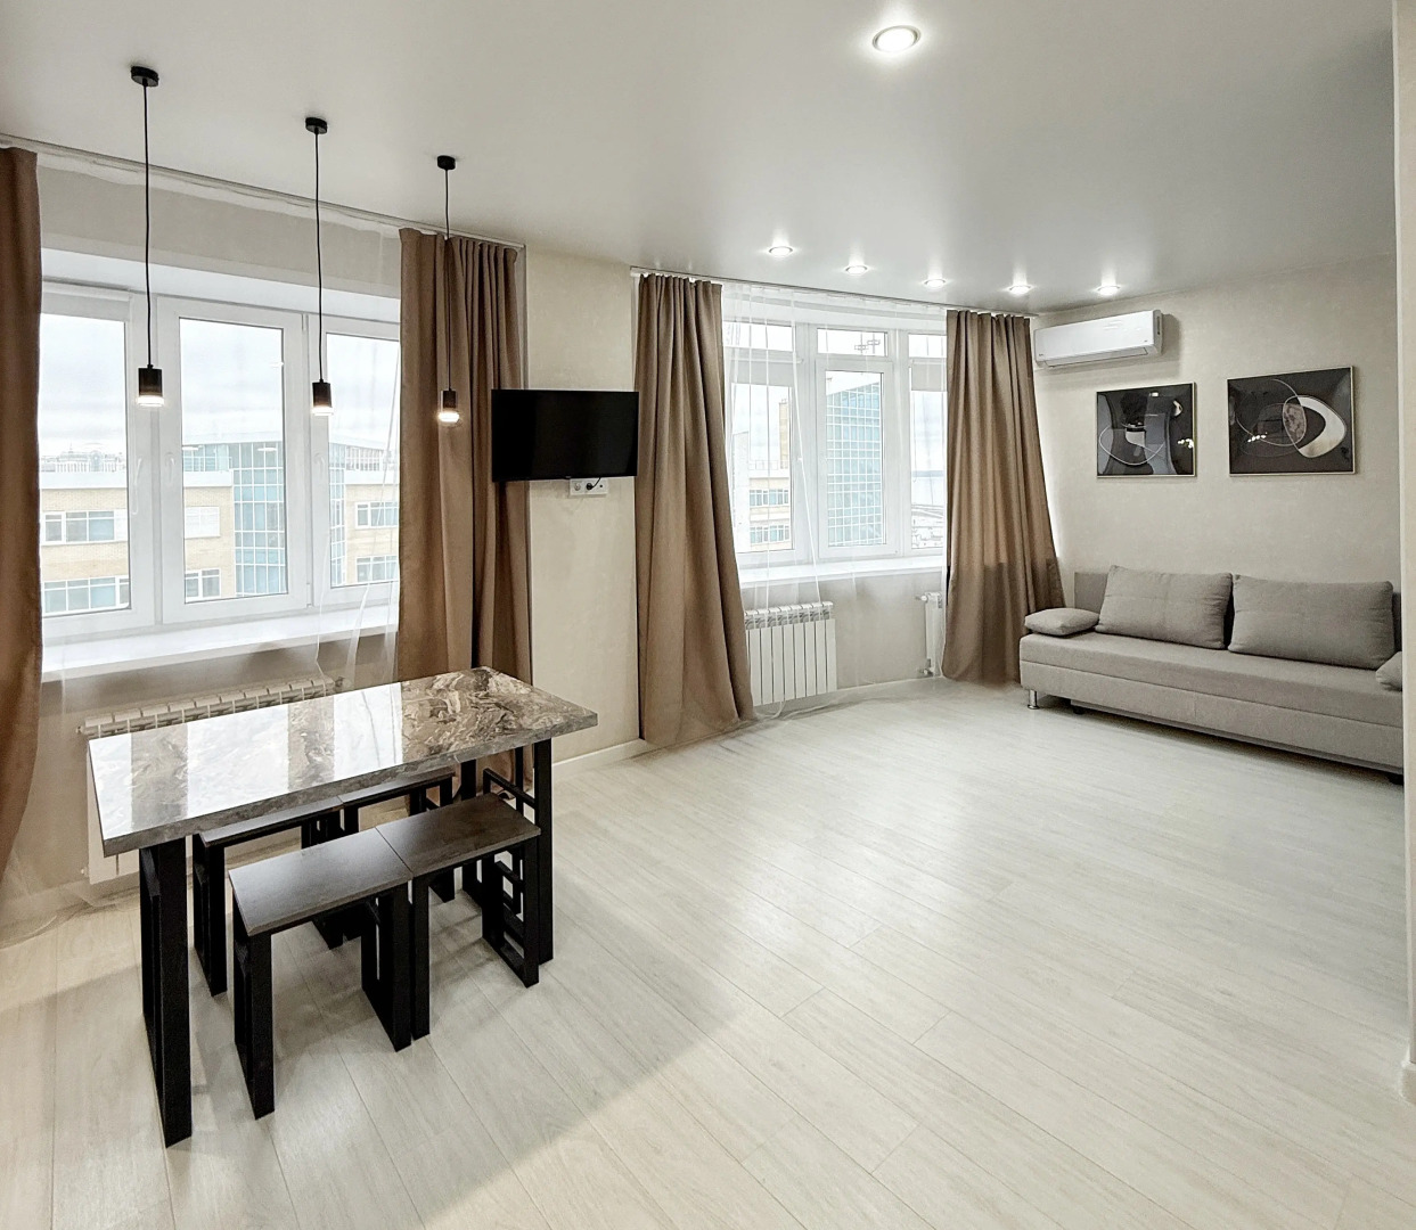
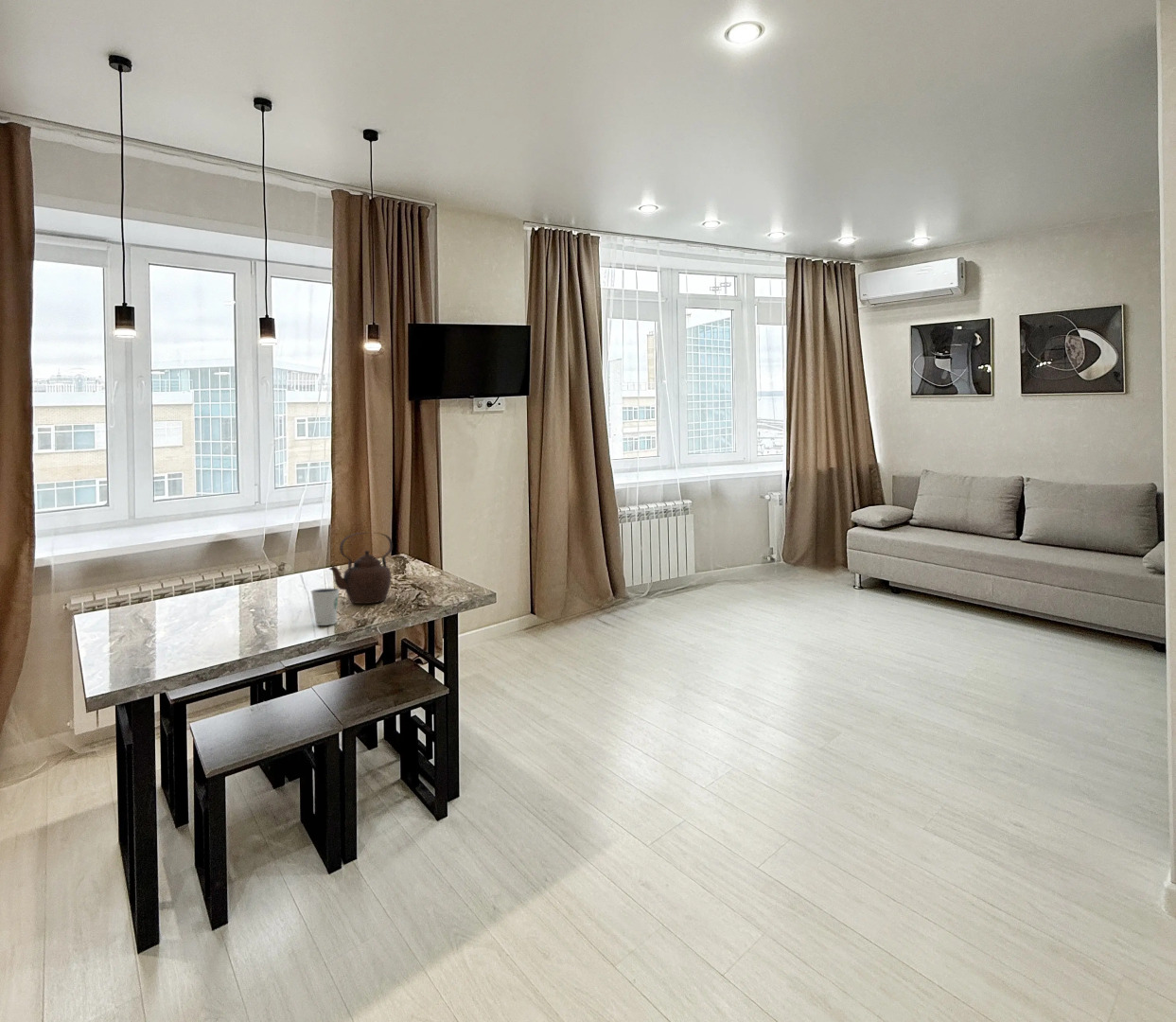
+ teapot (360, 567)
+ dixie cup (325, 607)
